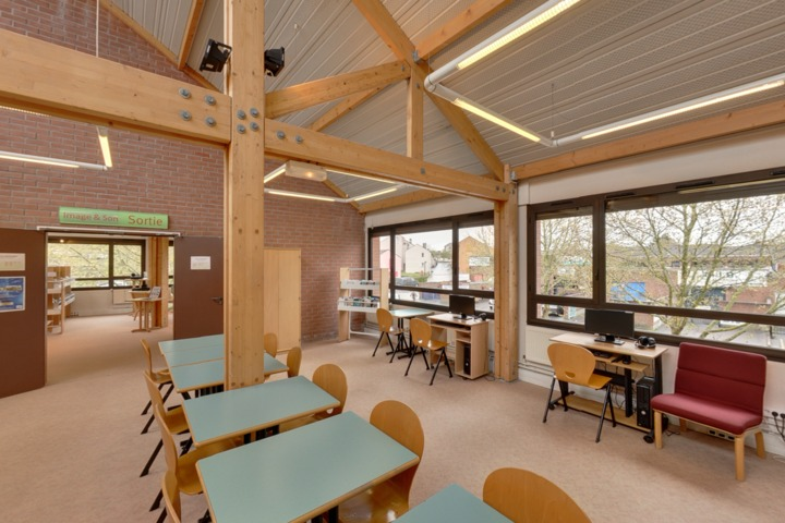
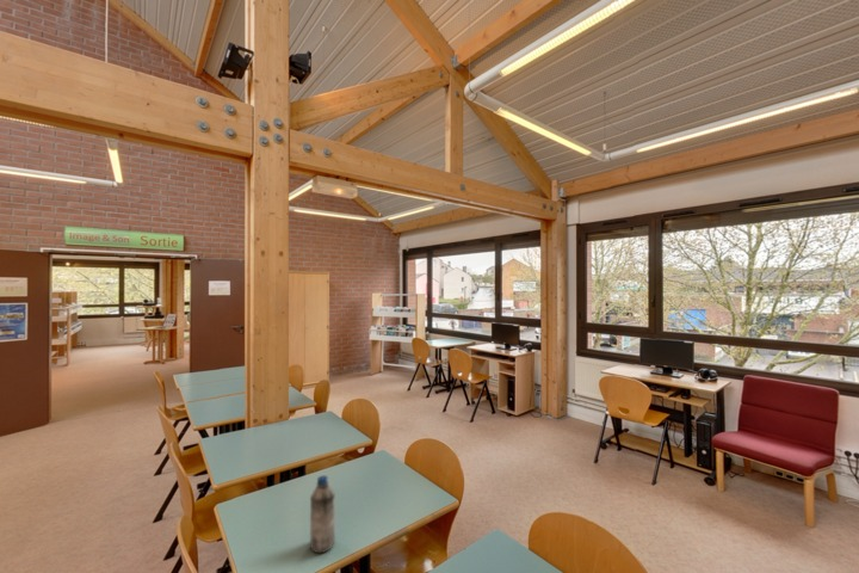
+ water bottle (322, 511)
